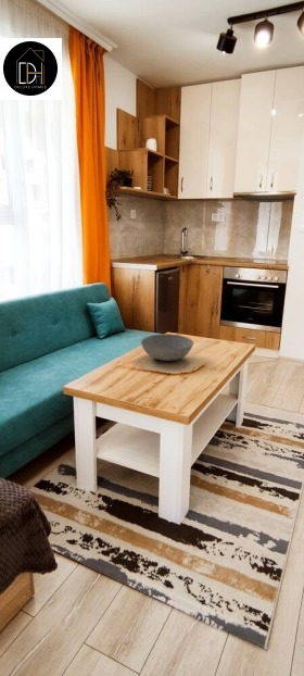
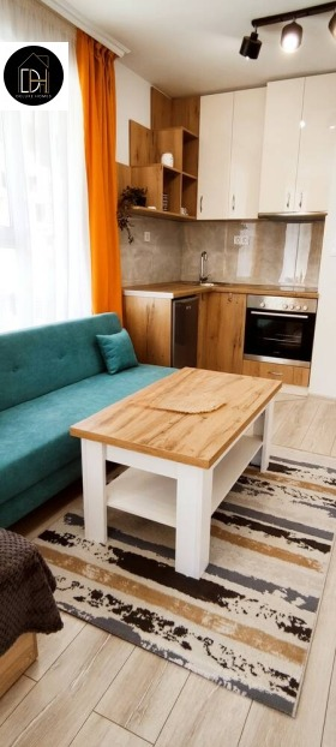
- bowl (166, 349)
